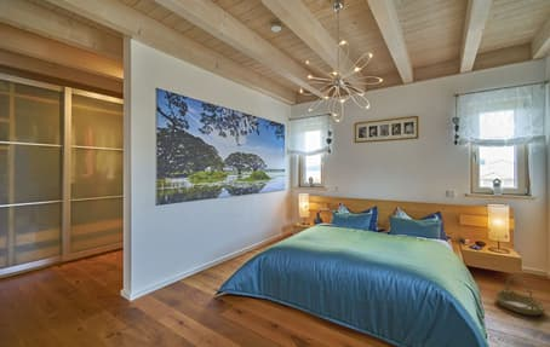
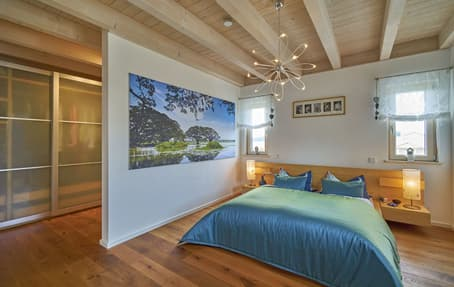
- basket (519, 294)
